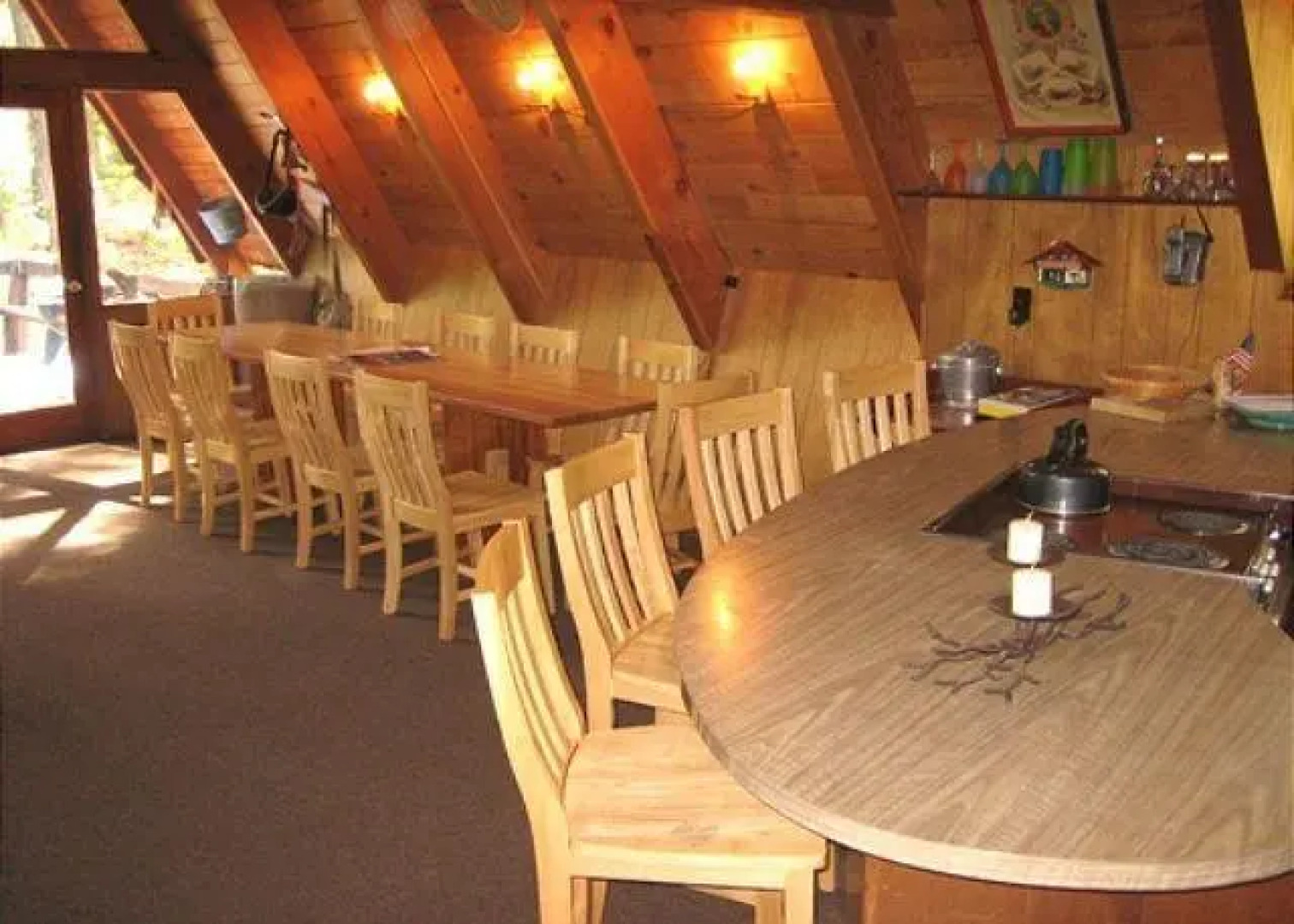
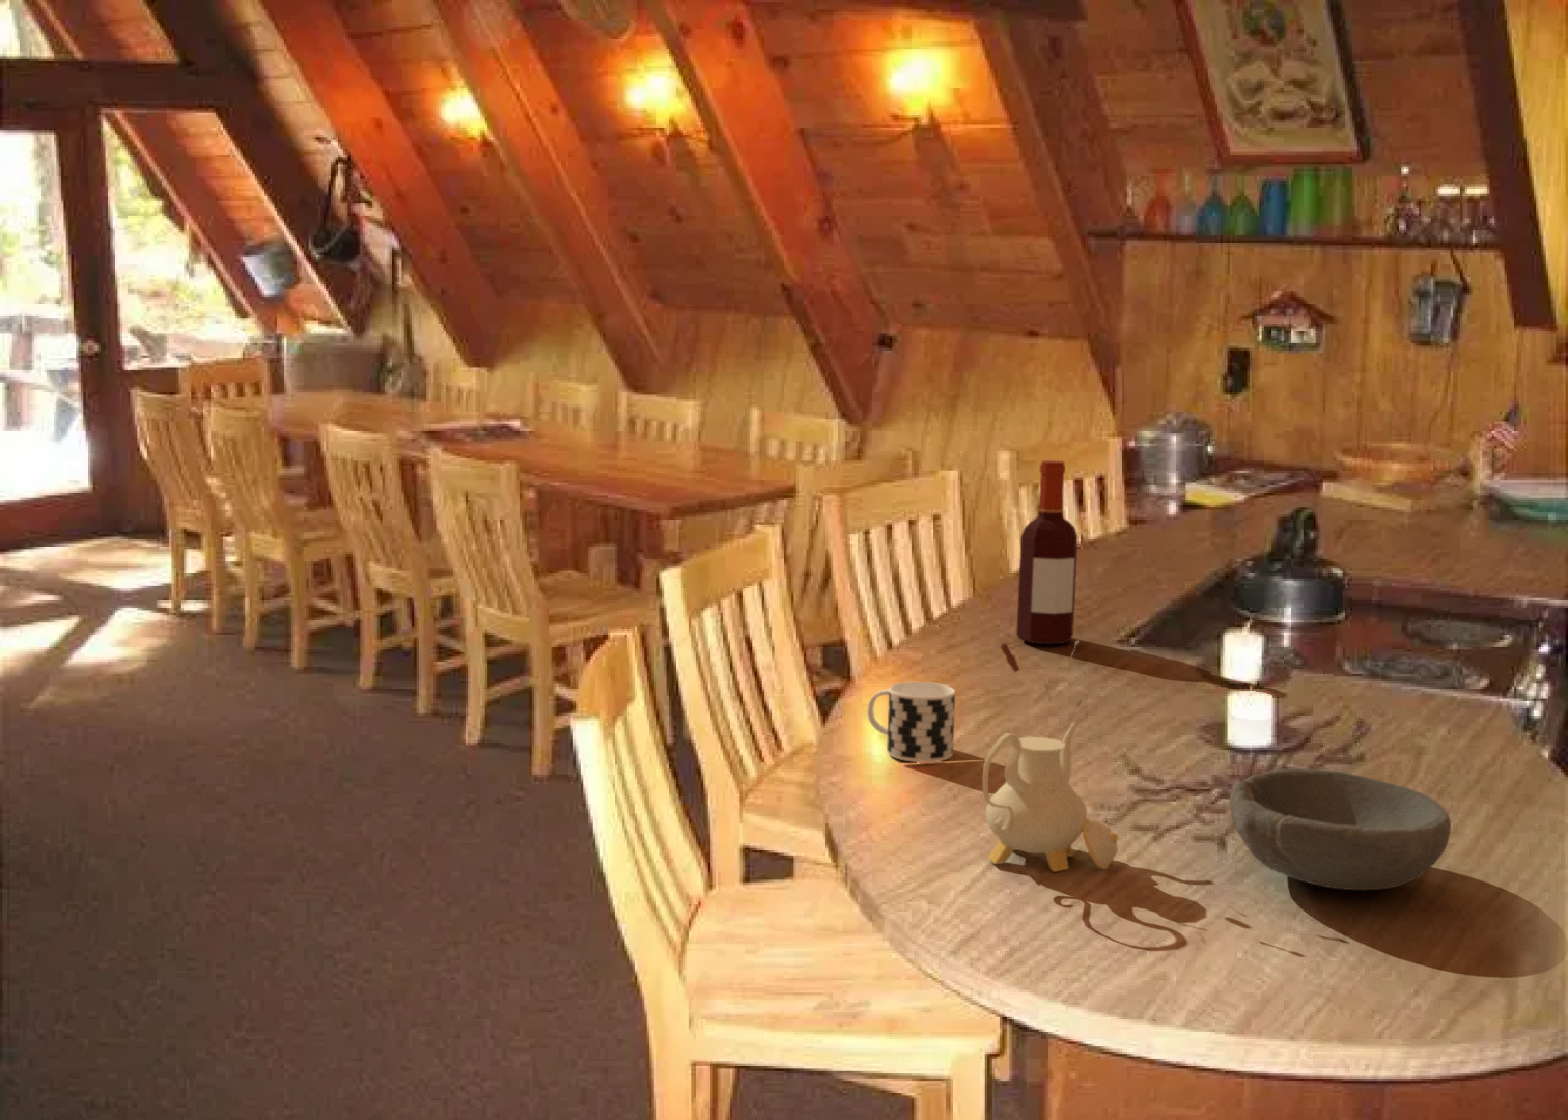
+ teapot (1052, 756)
+ cup (910, 720)
+ bottle (1048, 550)
+ bowl (1337, 836)
